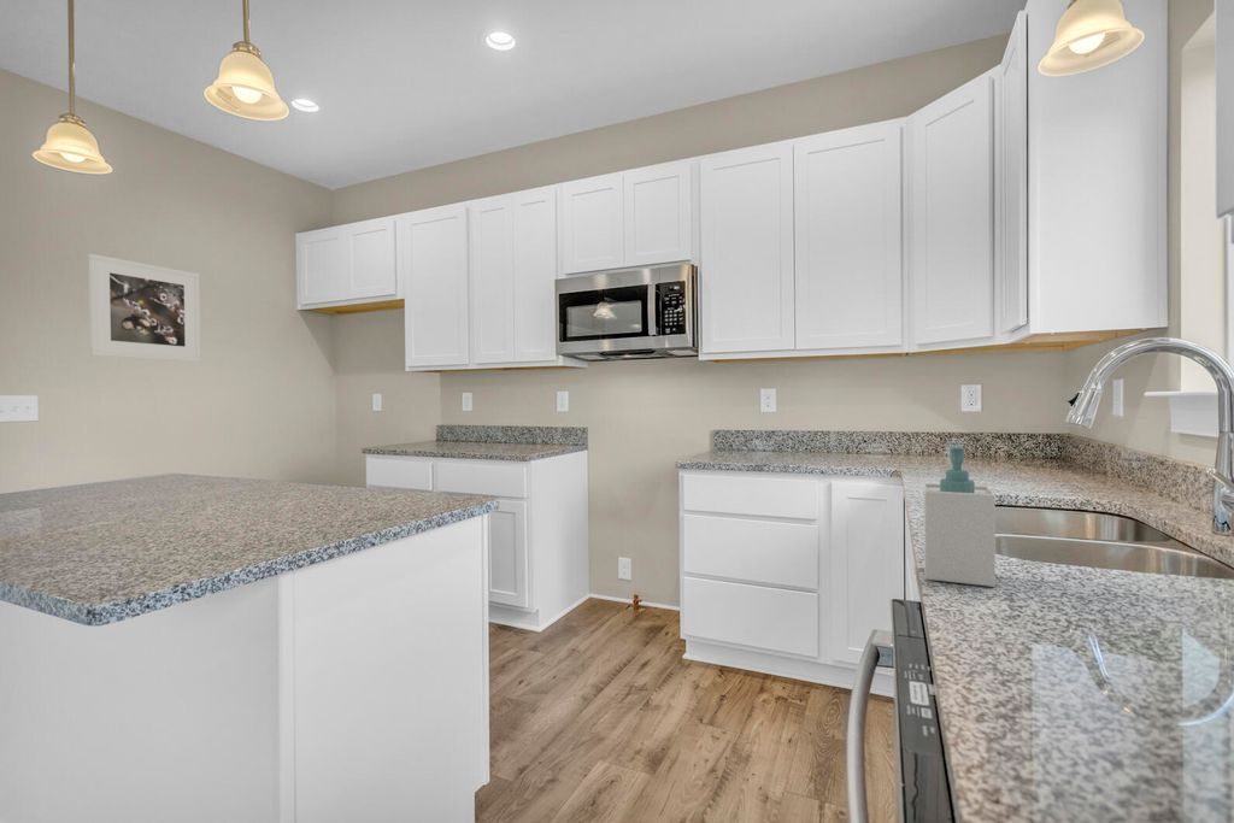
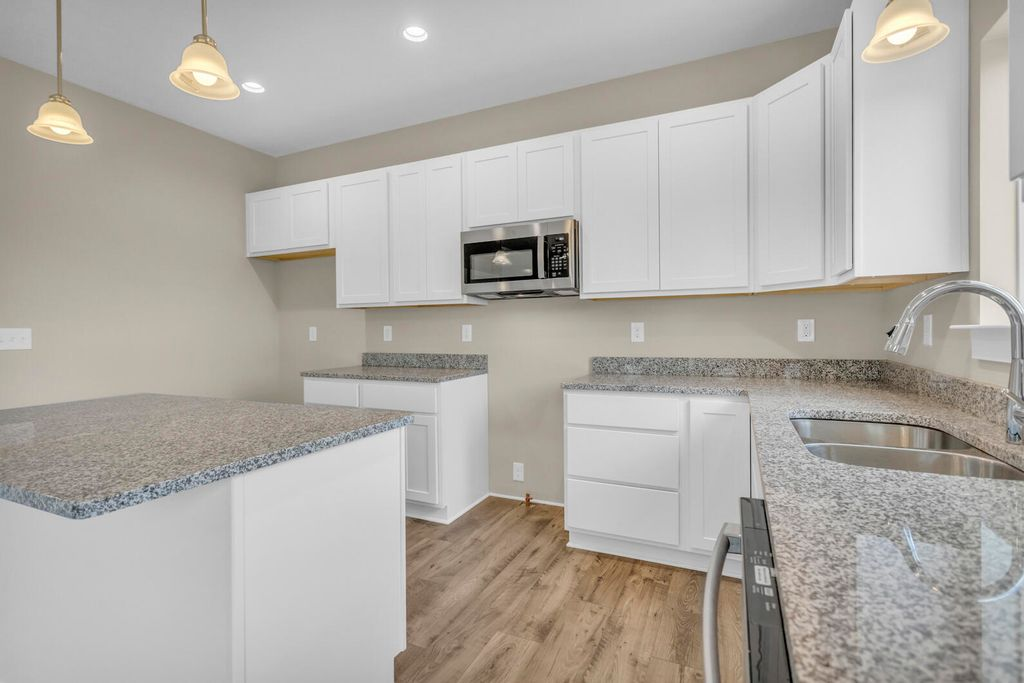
- soap bottle (957, 511)
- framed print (148, 311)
